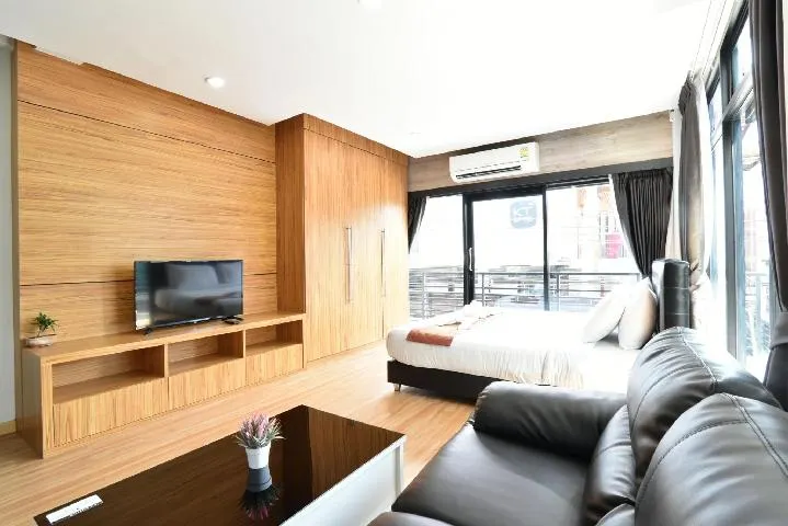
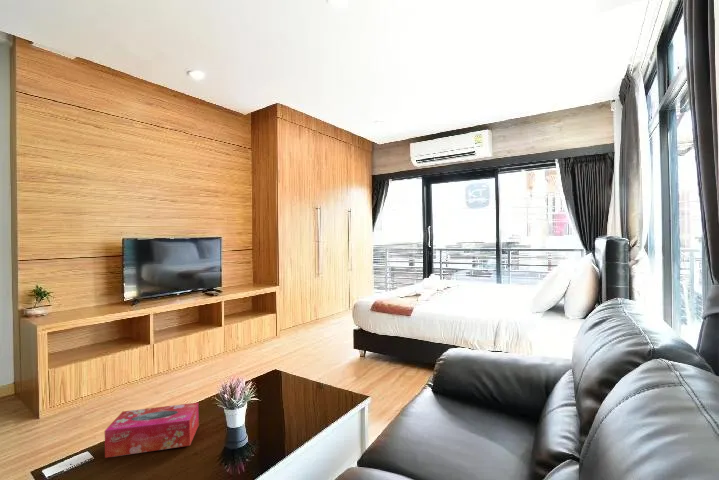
+ tissue box (155, 427)
